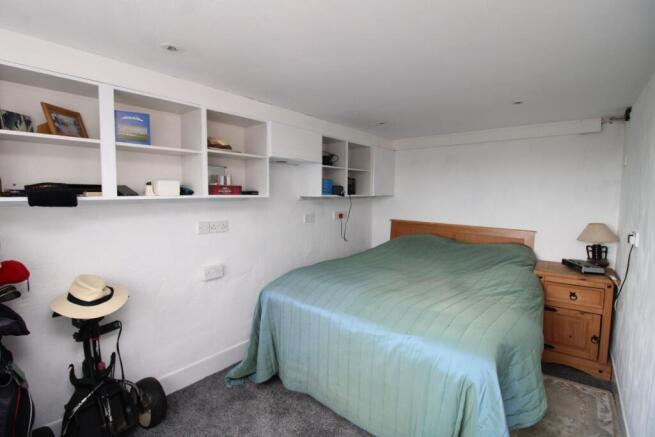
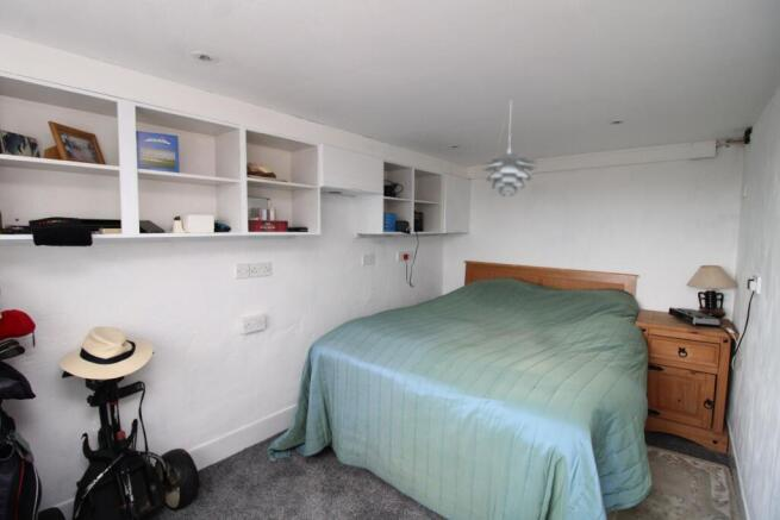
+ pendant light (510, 149)
